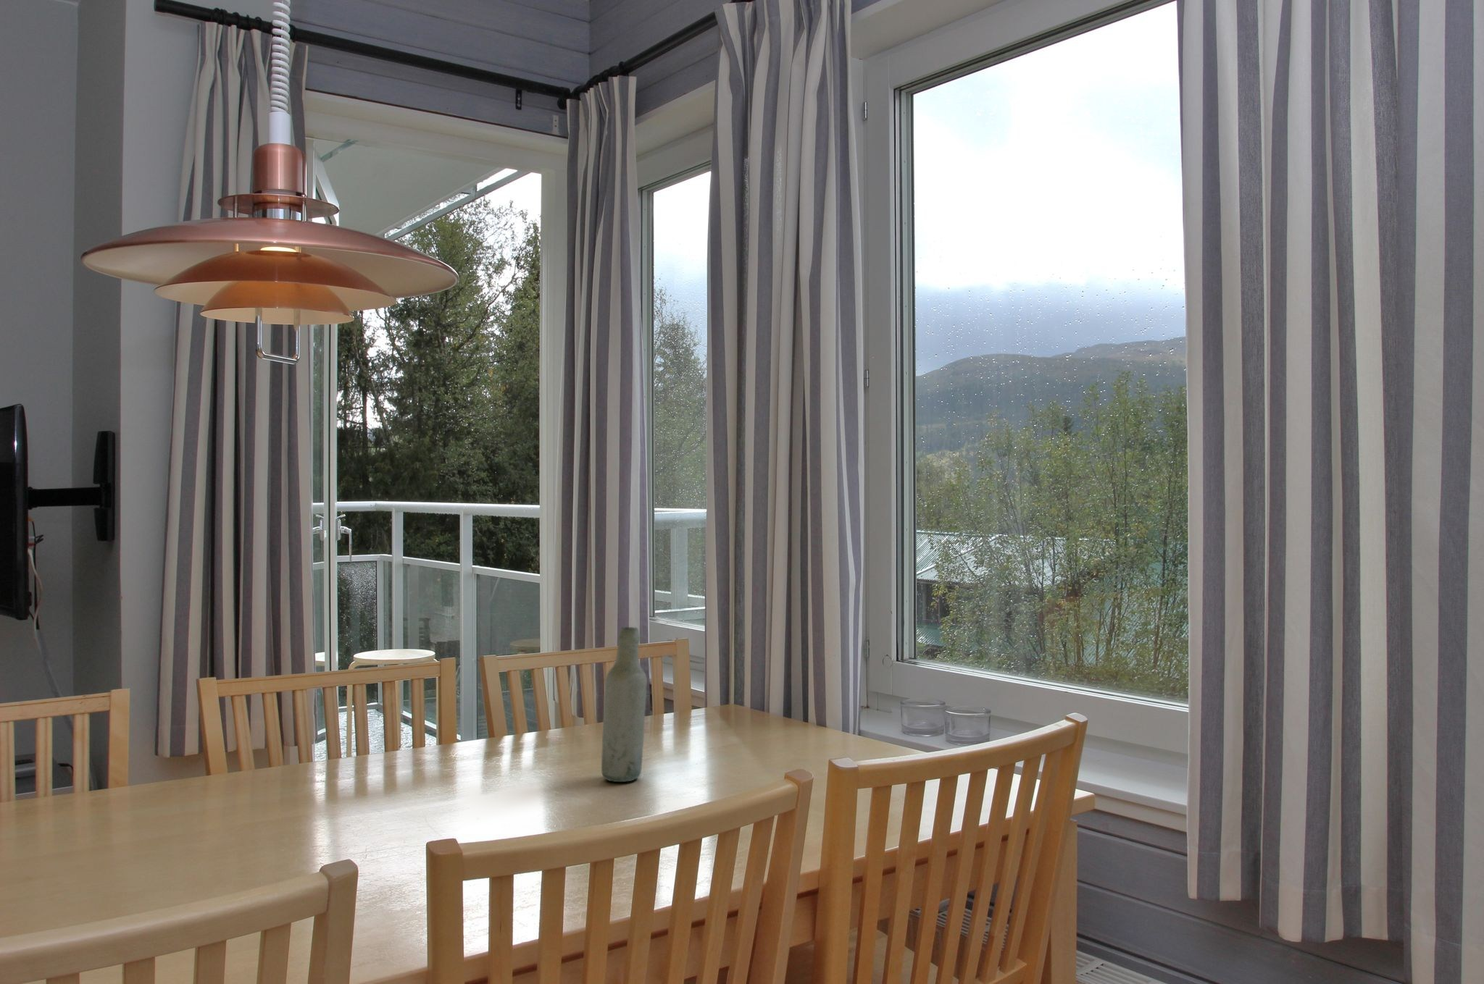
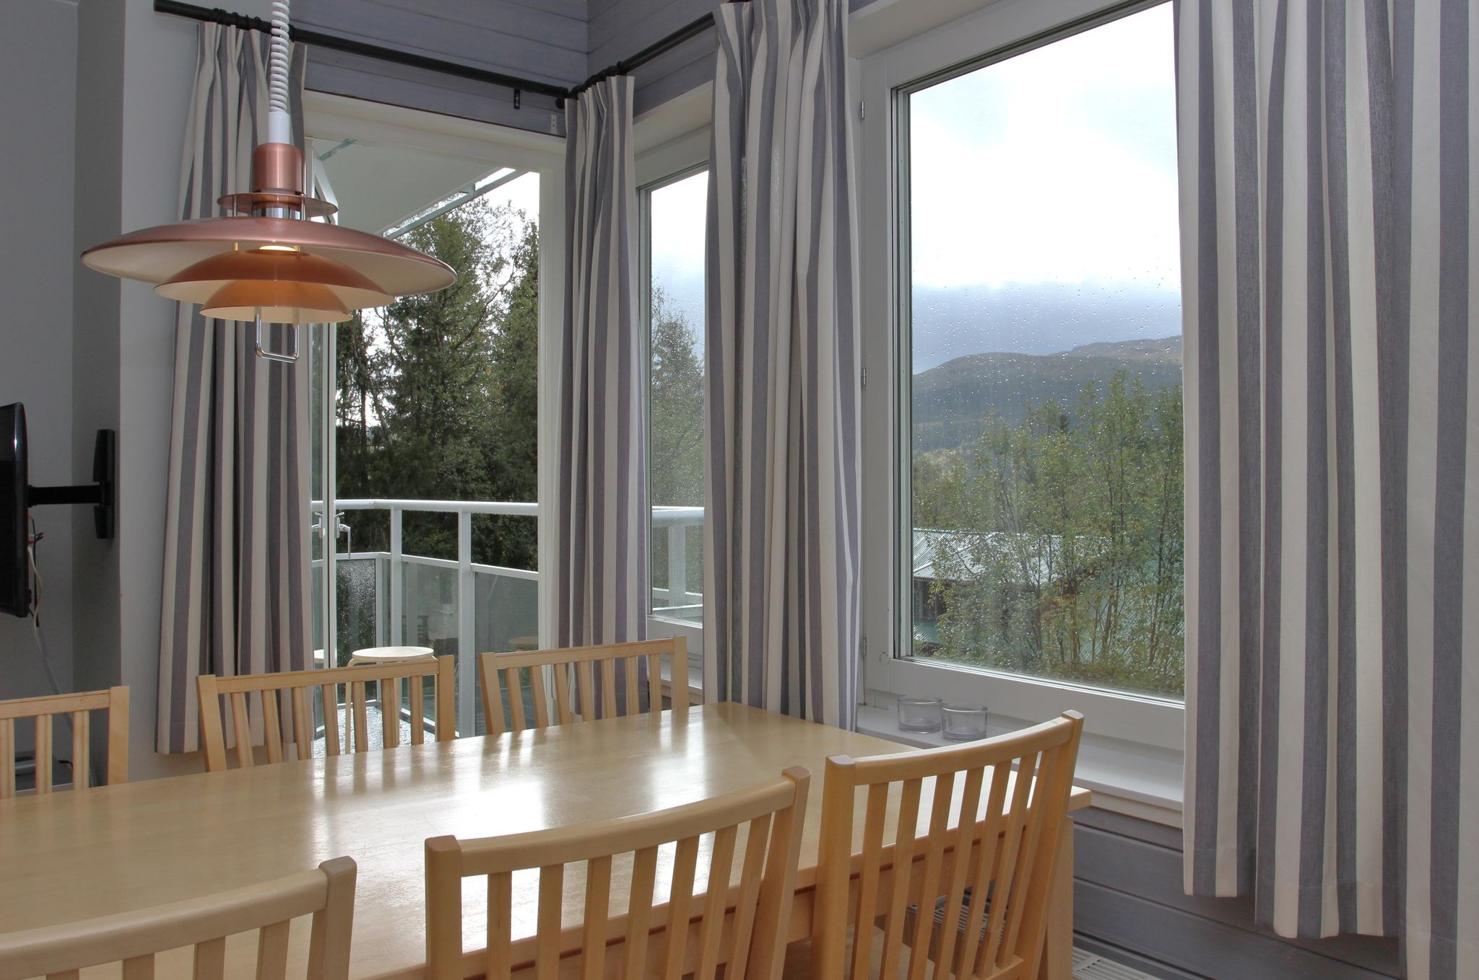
- bottle (624, 703)
